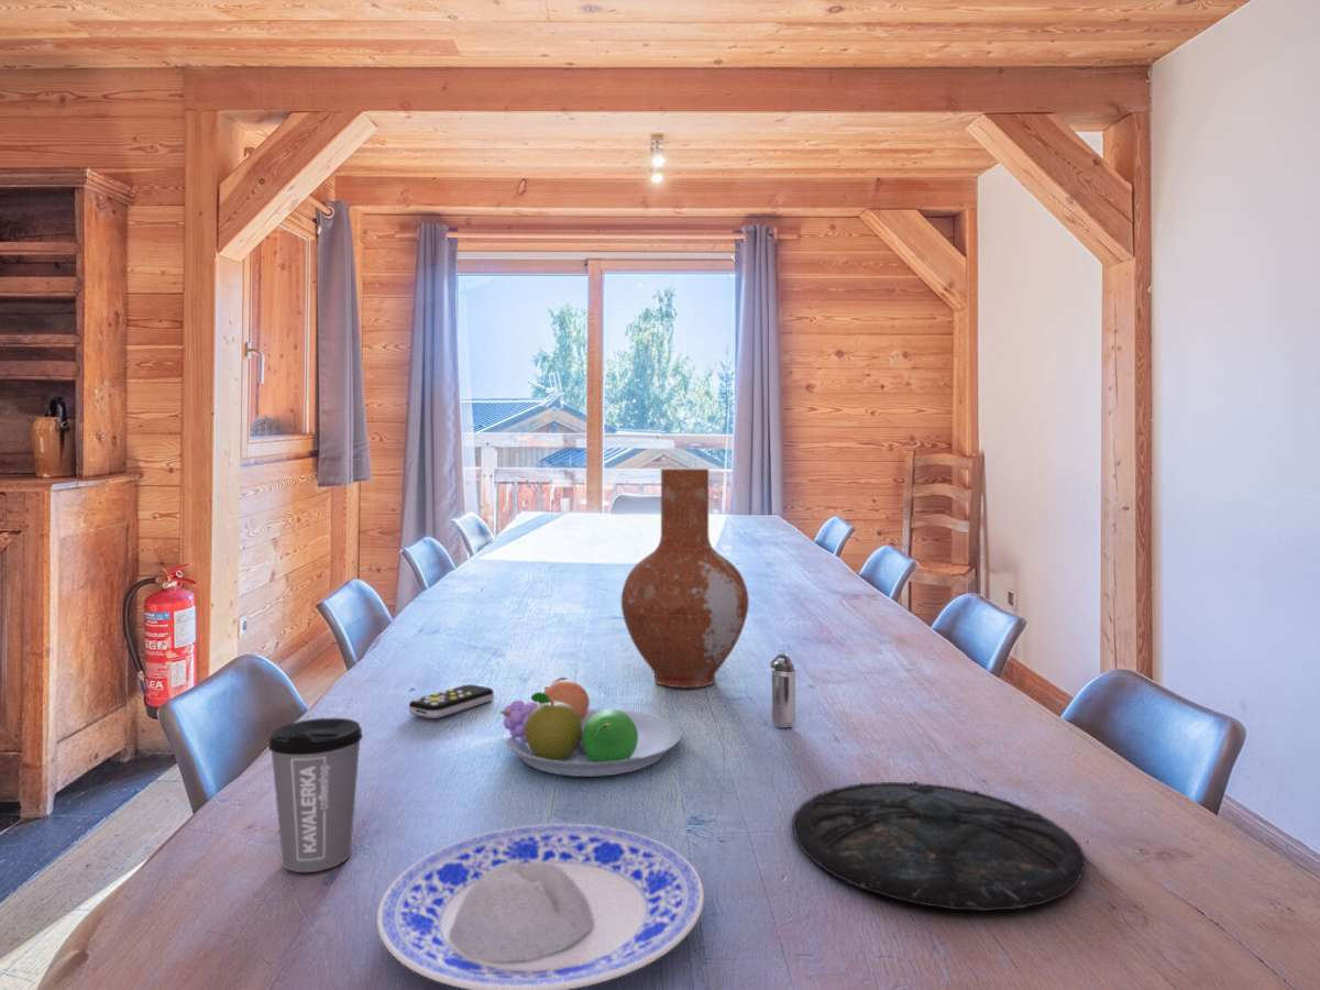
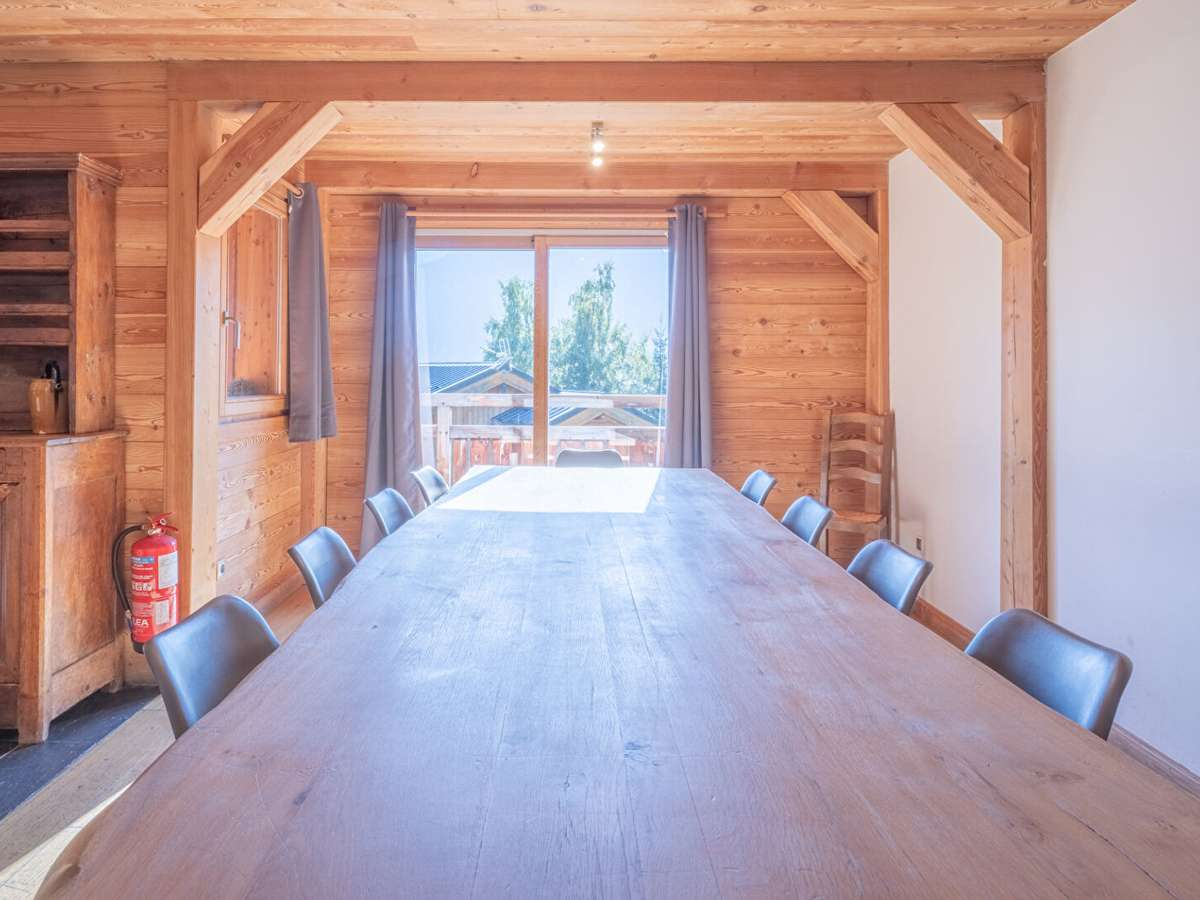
- plate (544, 889)
- shaker (783, 690)
- plate (931, 820)
- coffee cup (317, 790)
- remote control (452, 700)
- vase (684, 574)
- fruit bowl (591, 717)
